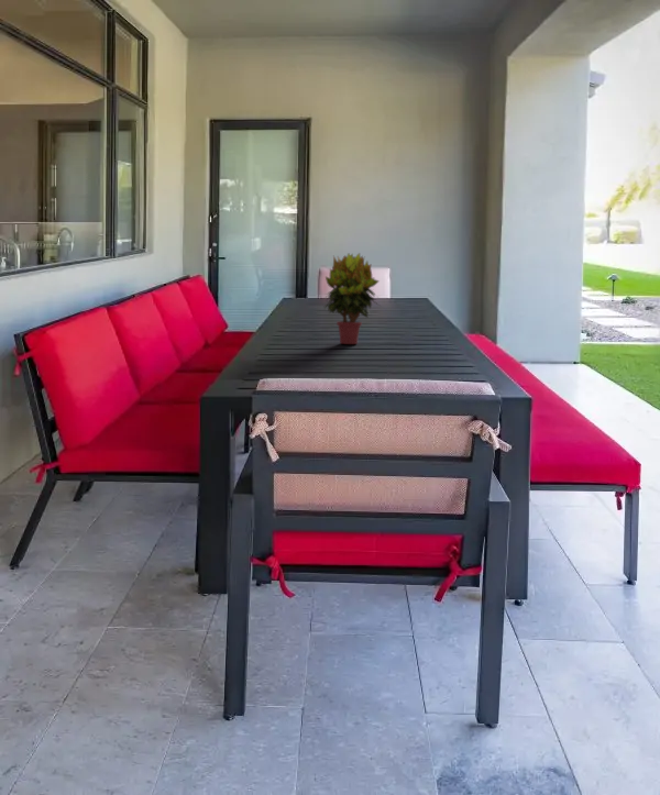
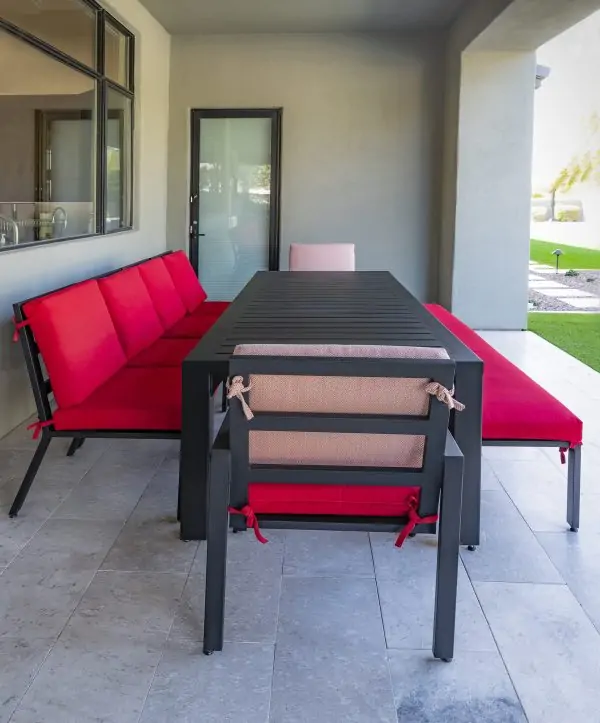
- potted plant (351, 298)
